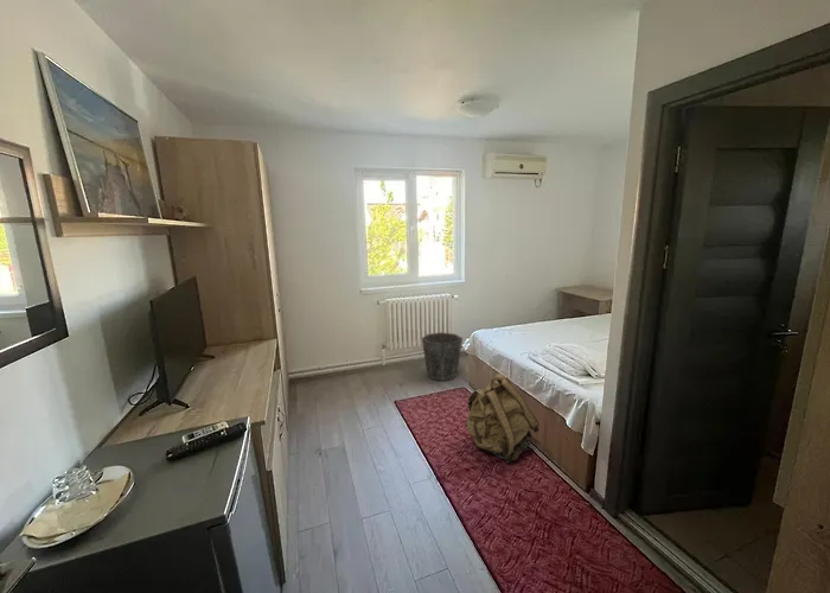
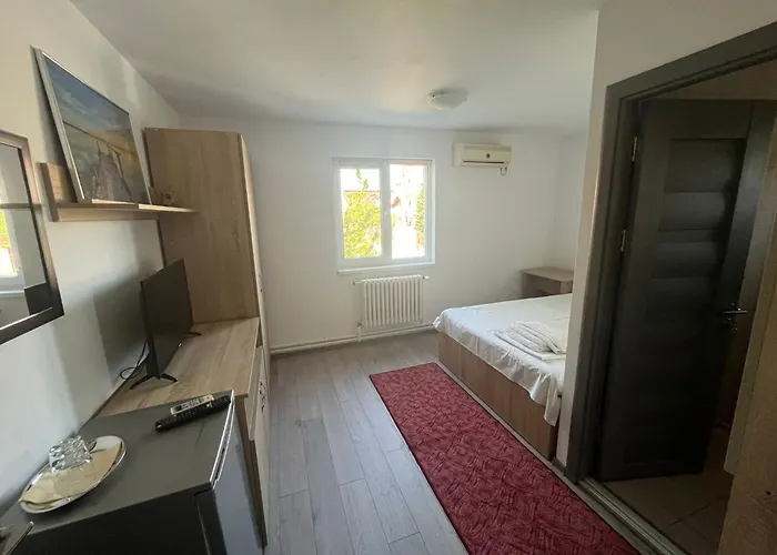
- waste bin (441, 356)
- backpack (503, 410)
